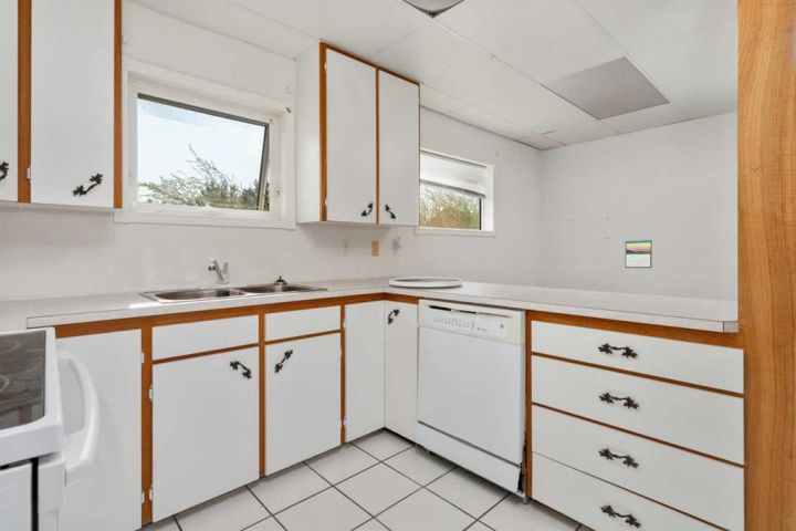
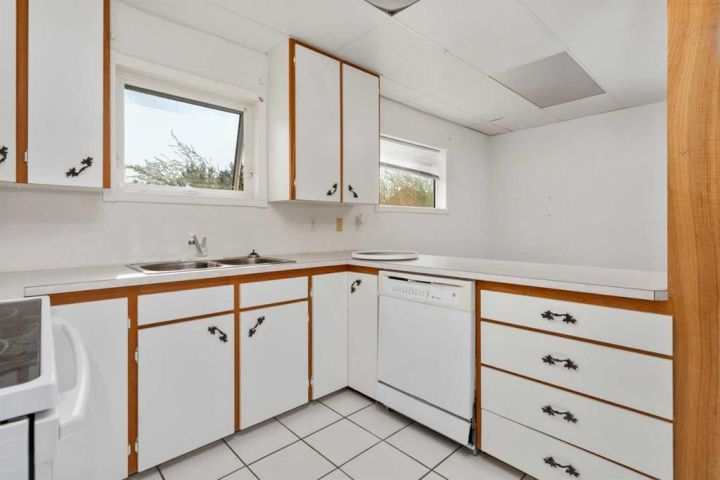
- calendar (638, 253)
